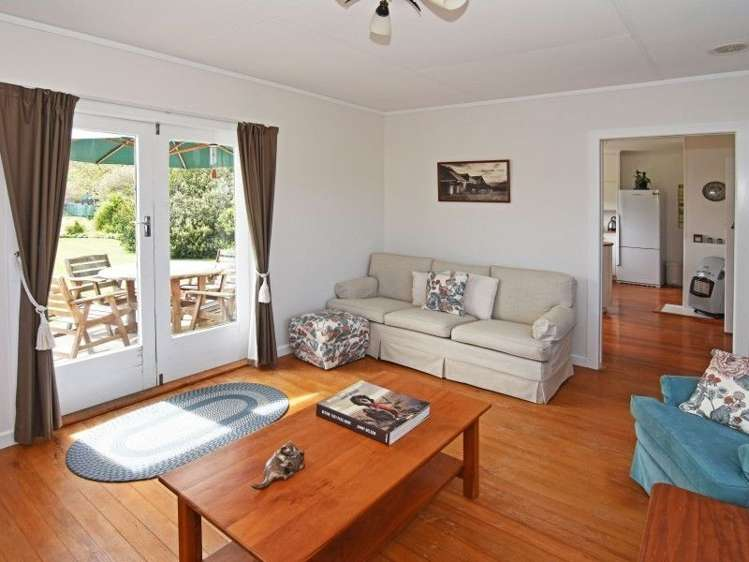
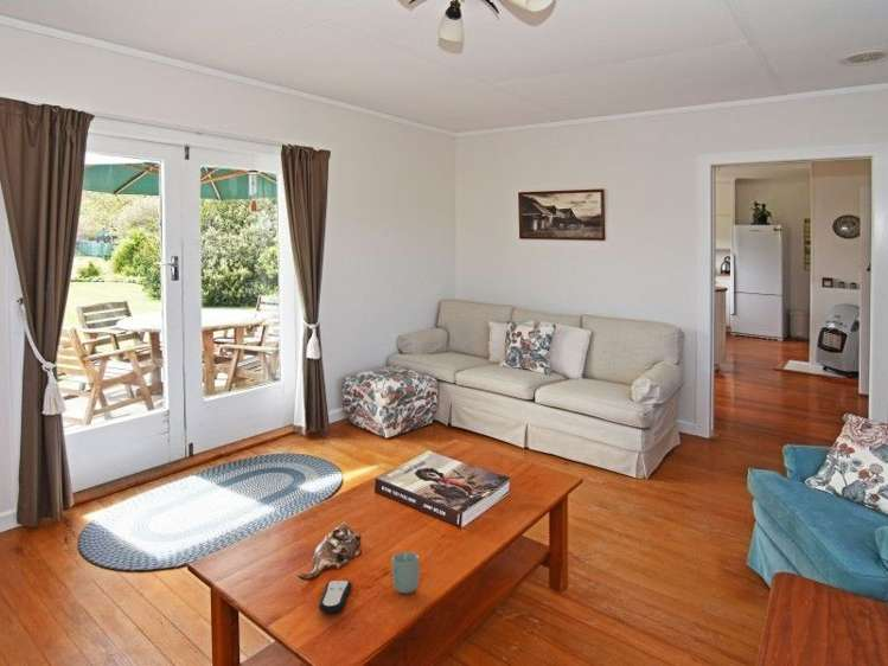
+ remote control (334, 595)
+ cup (405, 574)
